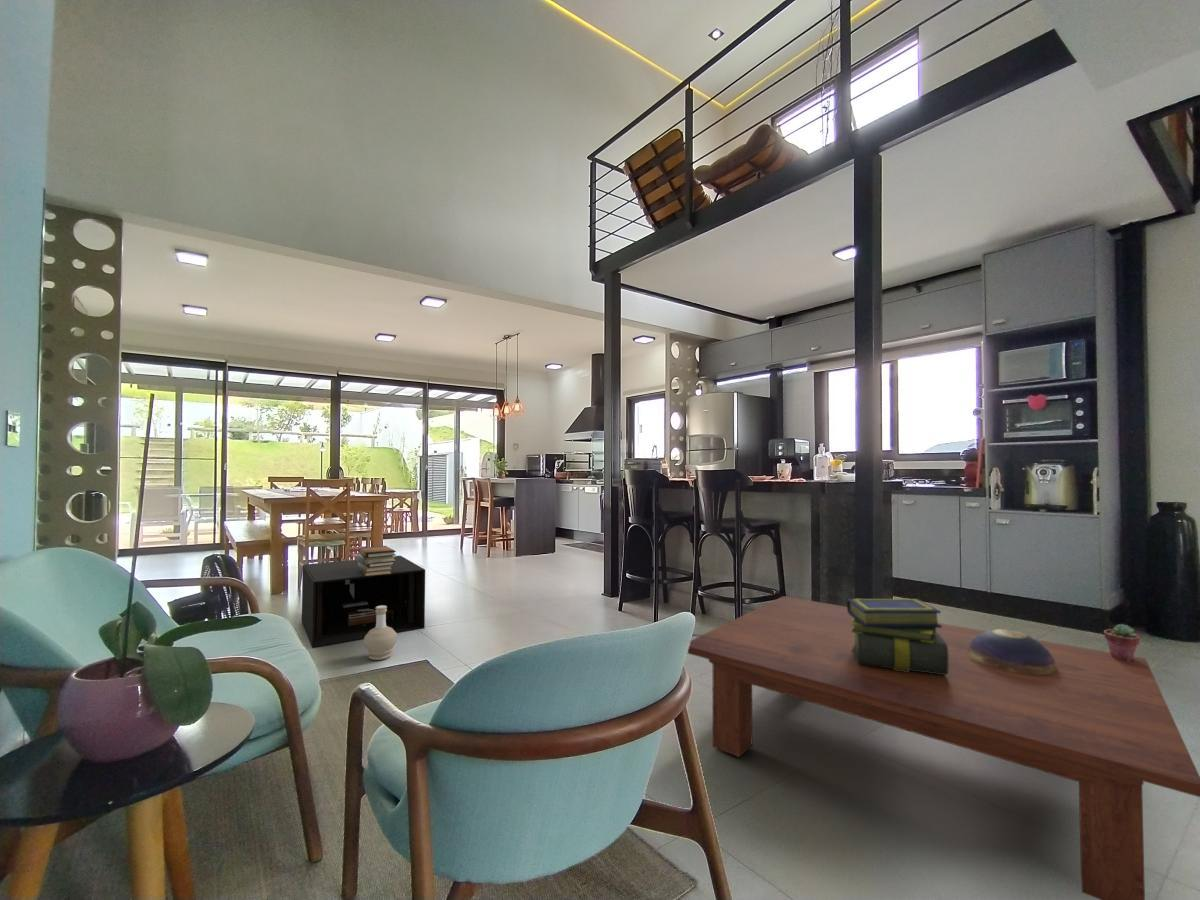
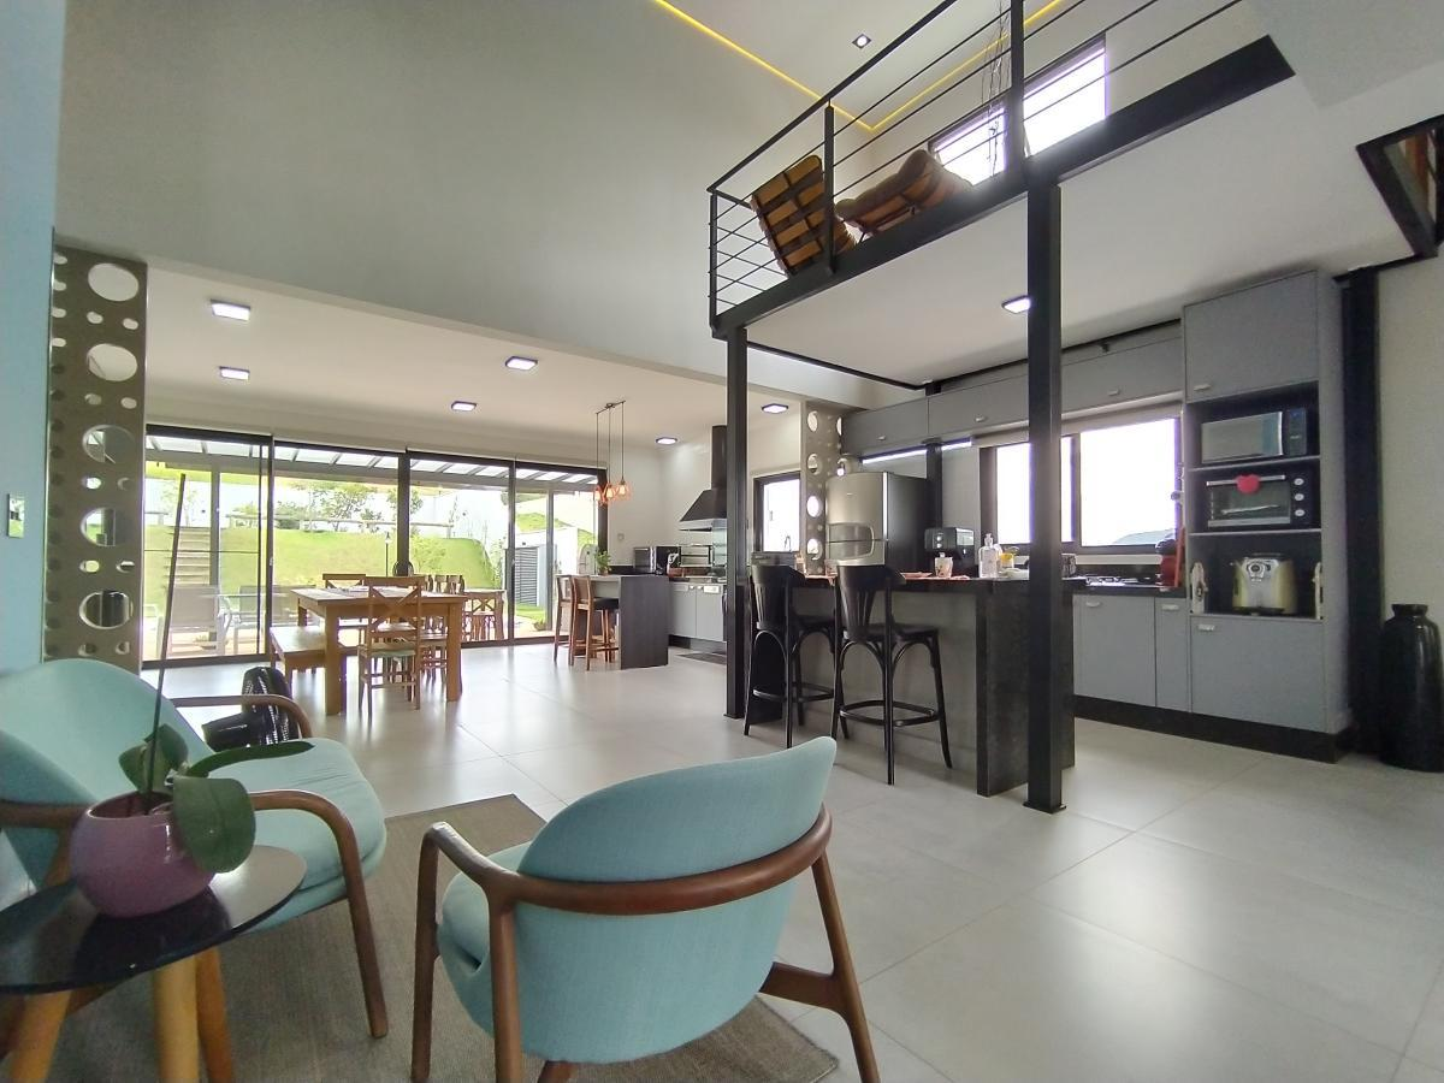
- potted succulent (1121, 640)
- nightstand (362, 595)
- stack of books (893, 631)
- bottle (380, 631)
- decorative bowl (1009, 645)
- book stack (376, 560)
- coffee table (906, 703)
